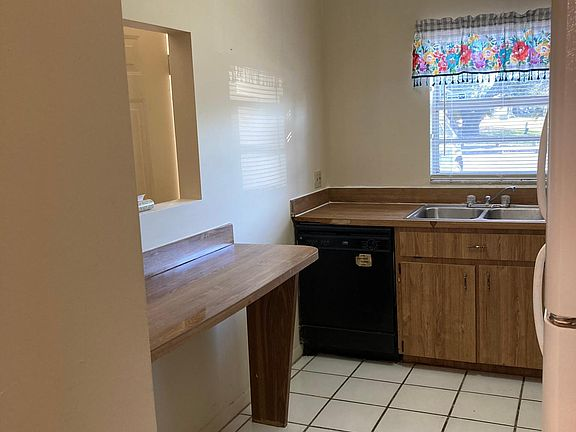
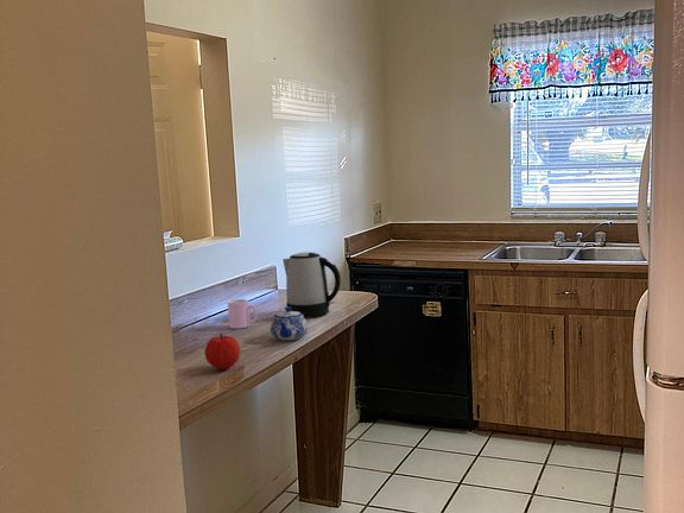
+ teapot (287, 323)
+ kettle (312, 283)
+ cup (242, 314)
+ fruit (222, 350)
